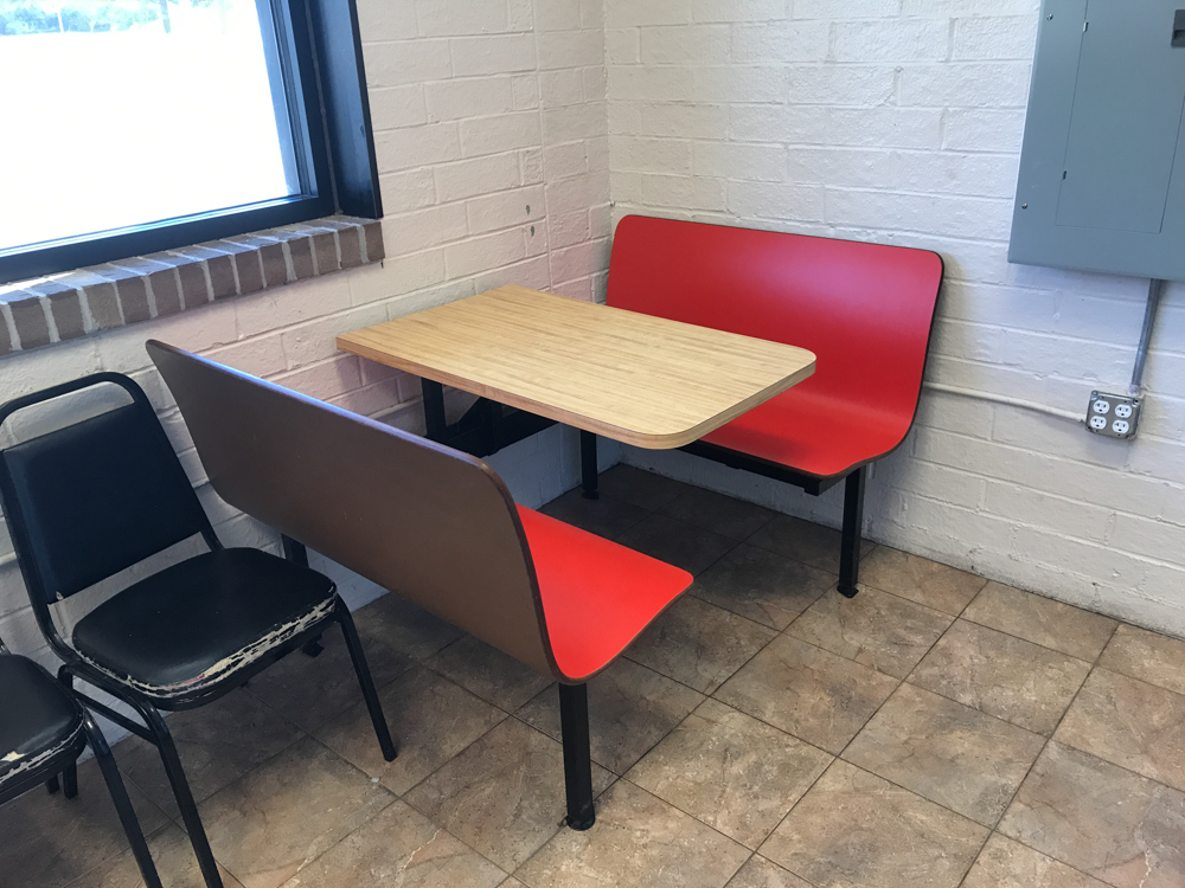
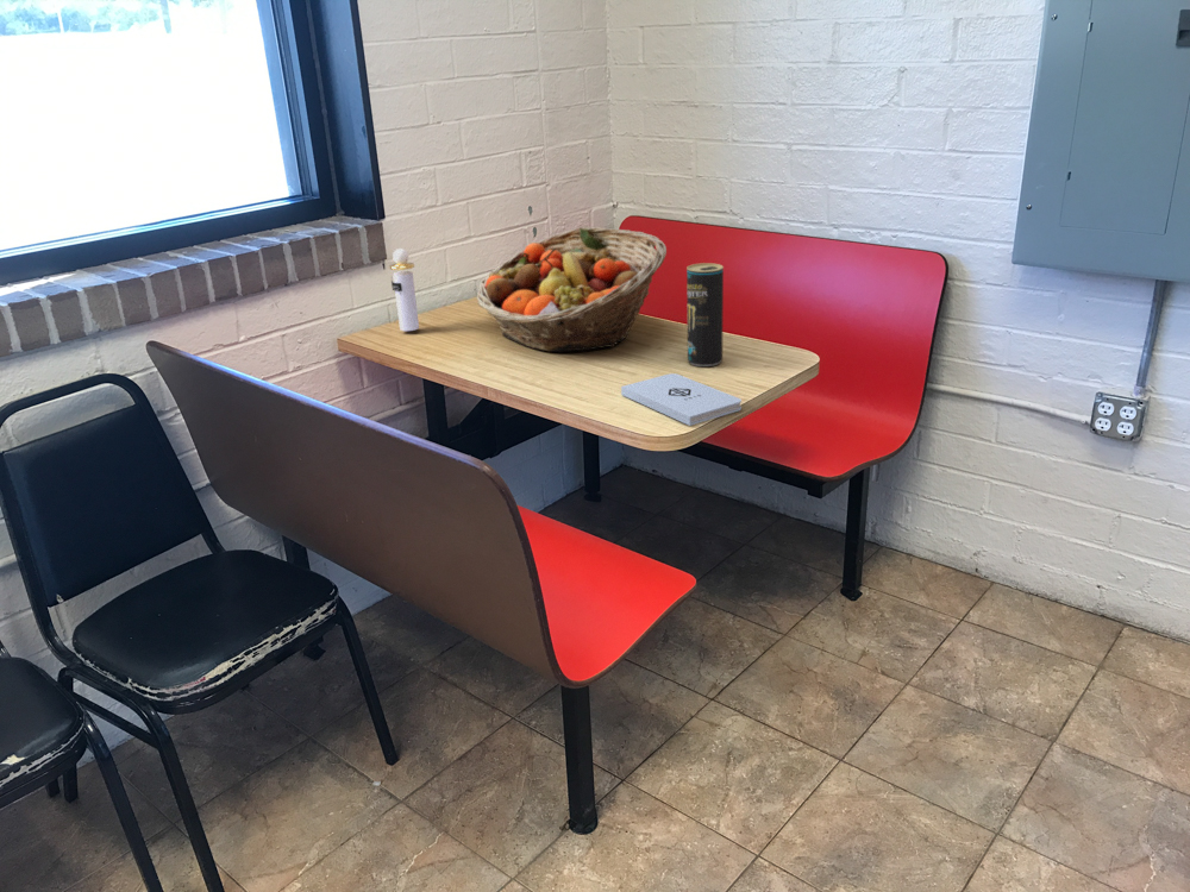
+ perfume bottle (405, 290)
+ fruit basket (570, 287)
+ beverage can (704, 315)
+ notepad (681, 397)
